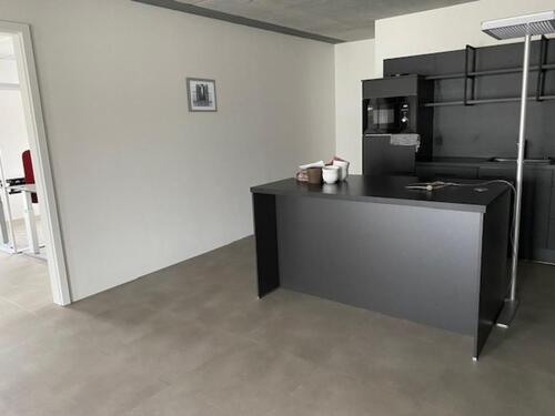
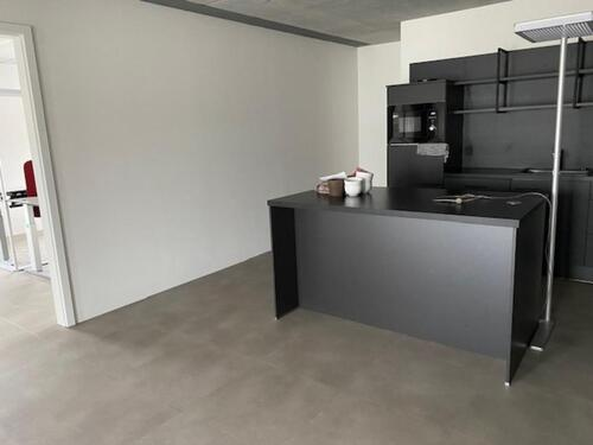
- wall art (202, 95)
